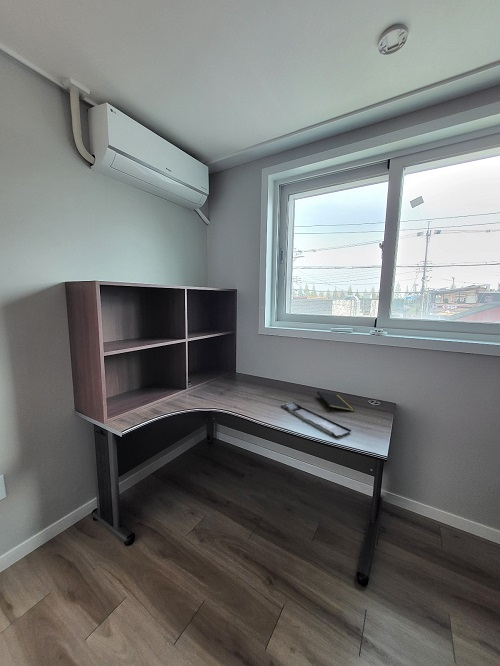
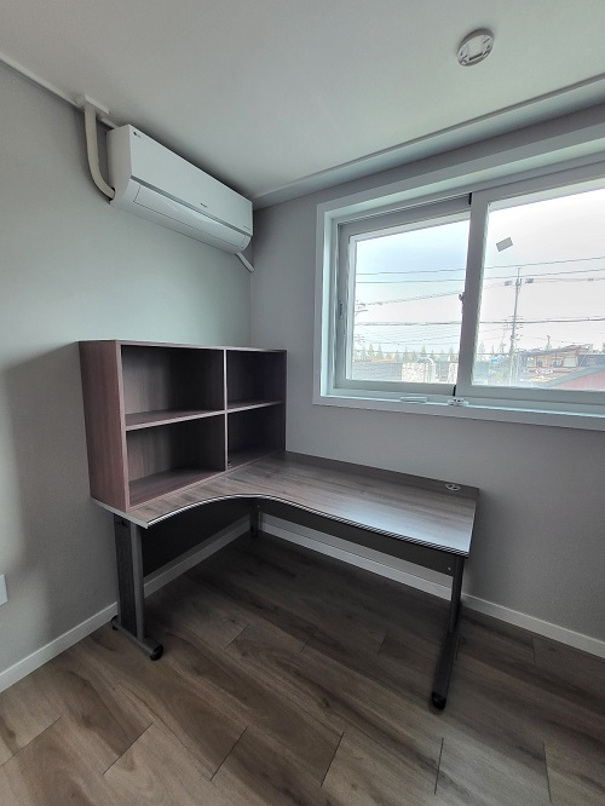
- keyboard (311, 416)
- notepad (334, 400)
